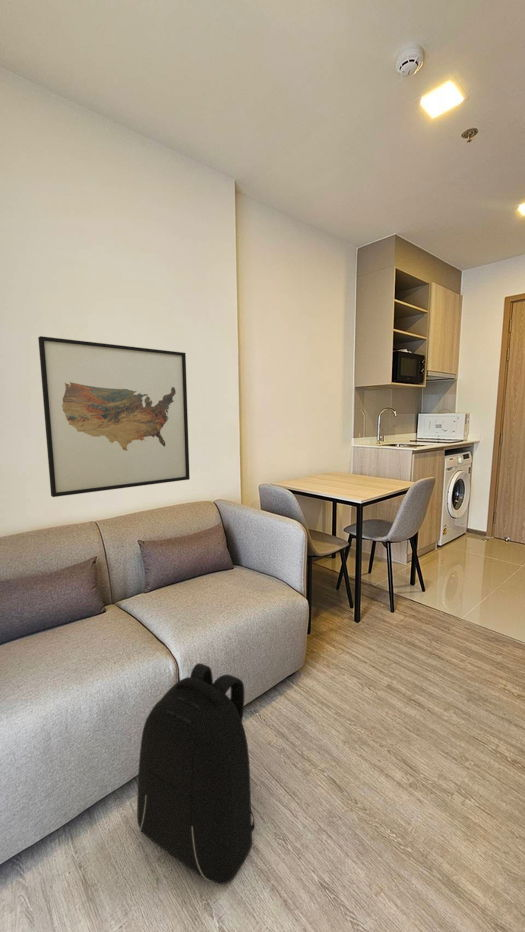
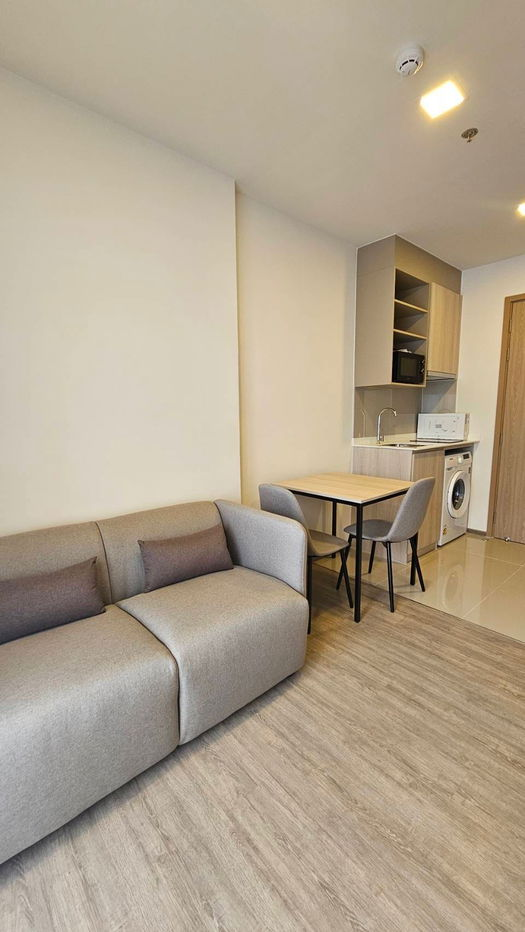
- backpack (199, 751)
- wall art (124, 418)
